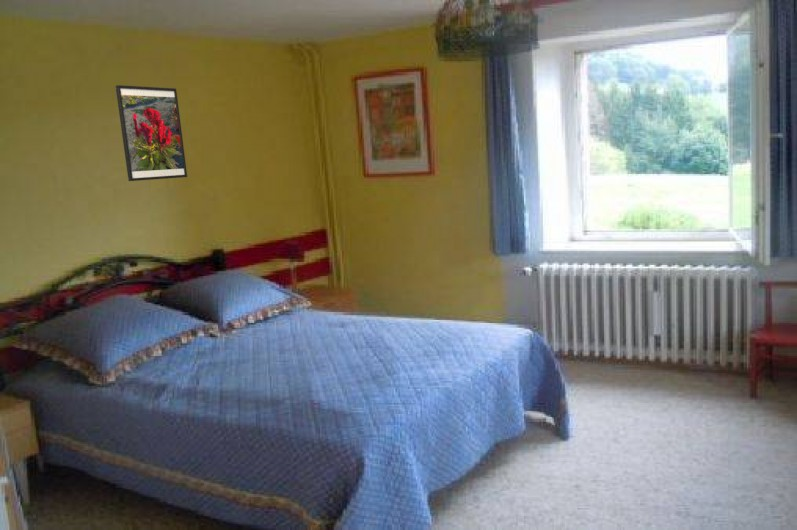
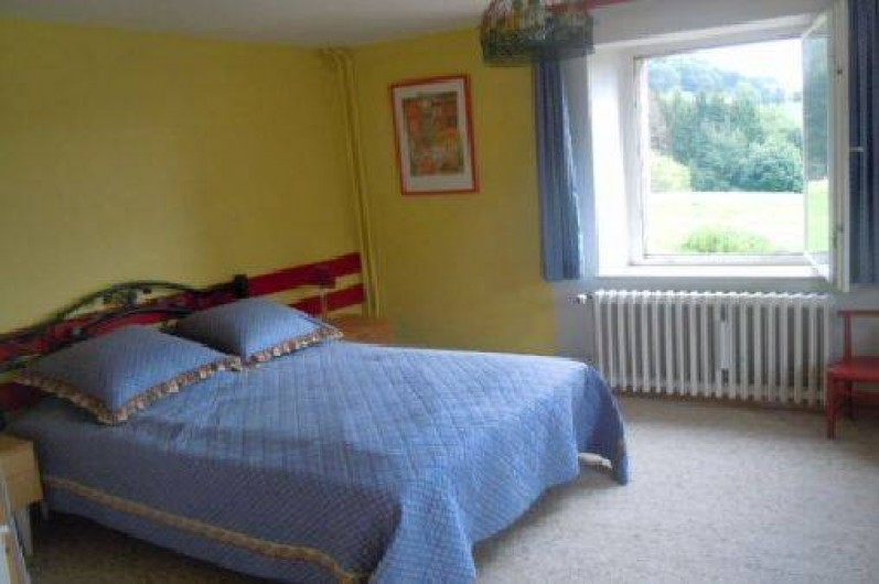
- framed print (153, 133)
